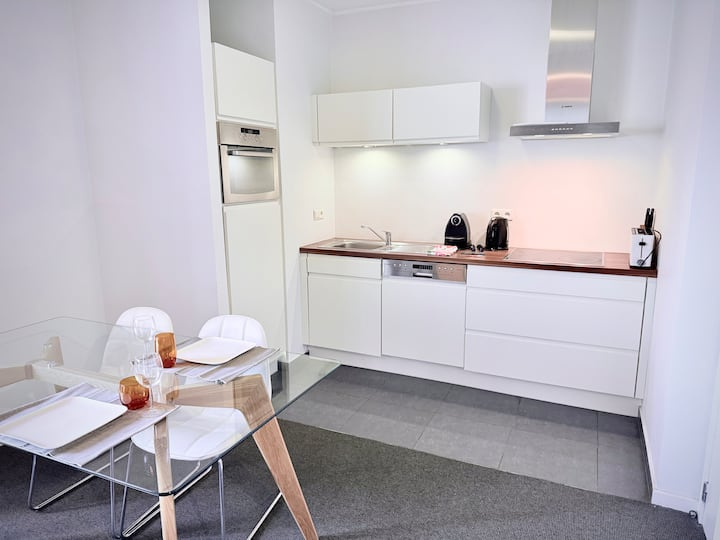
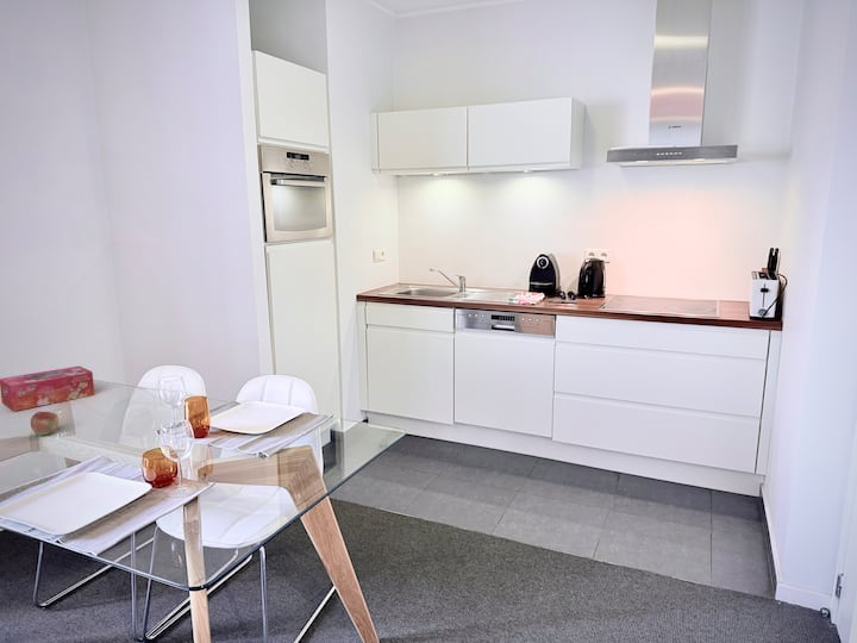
+ tissue box (48, 387)
+ fruit (44, 422)
